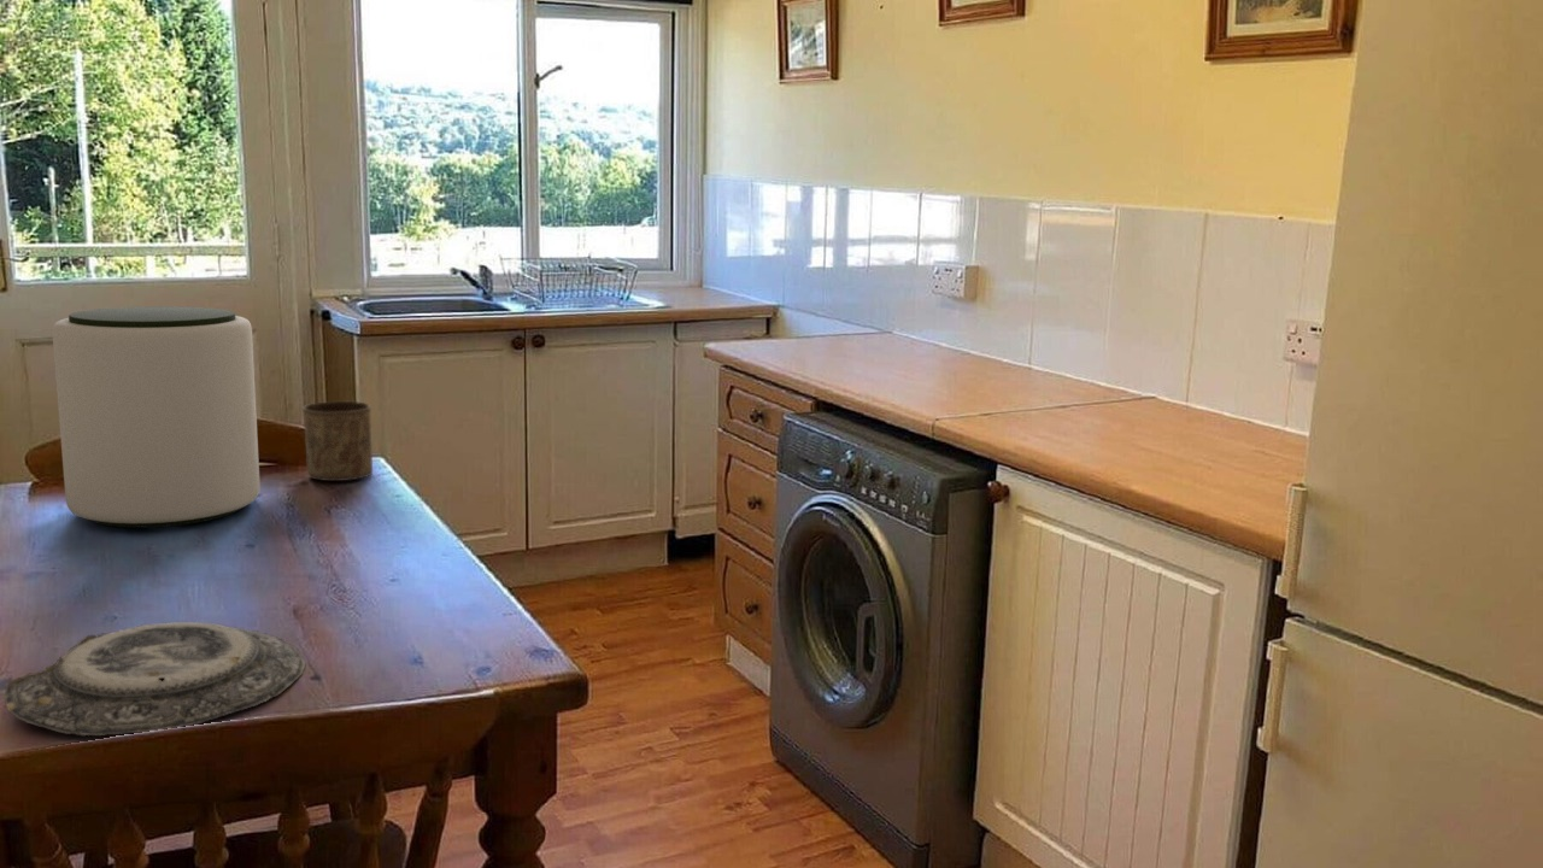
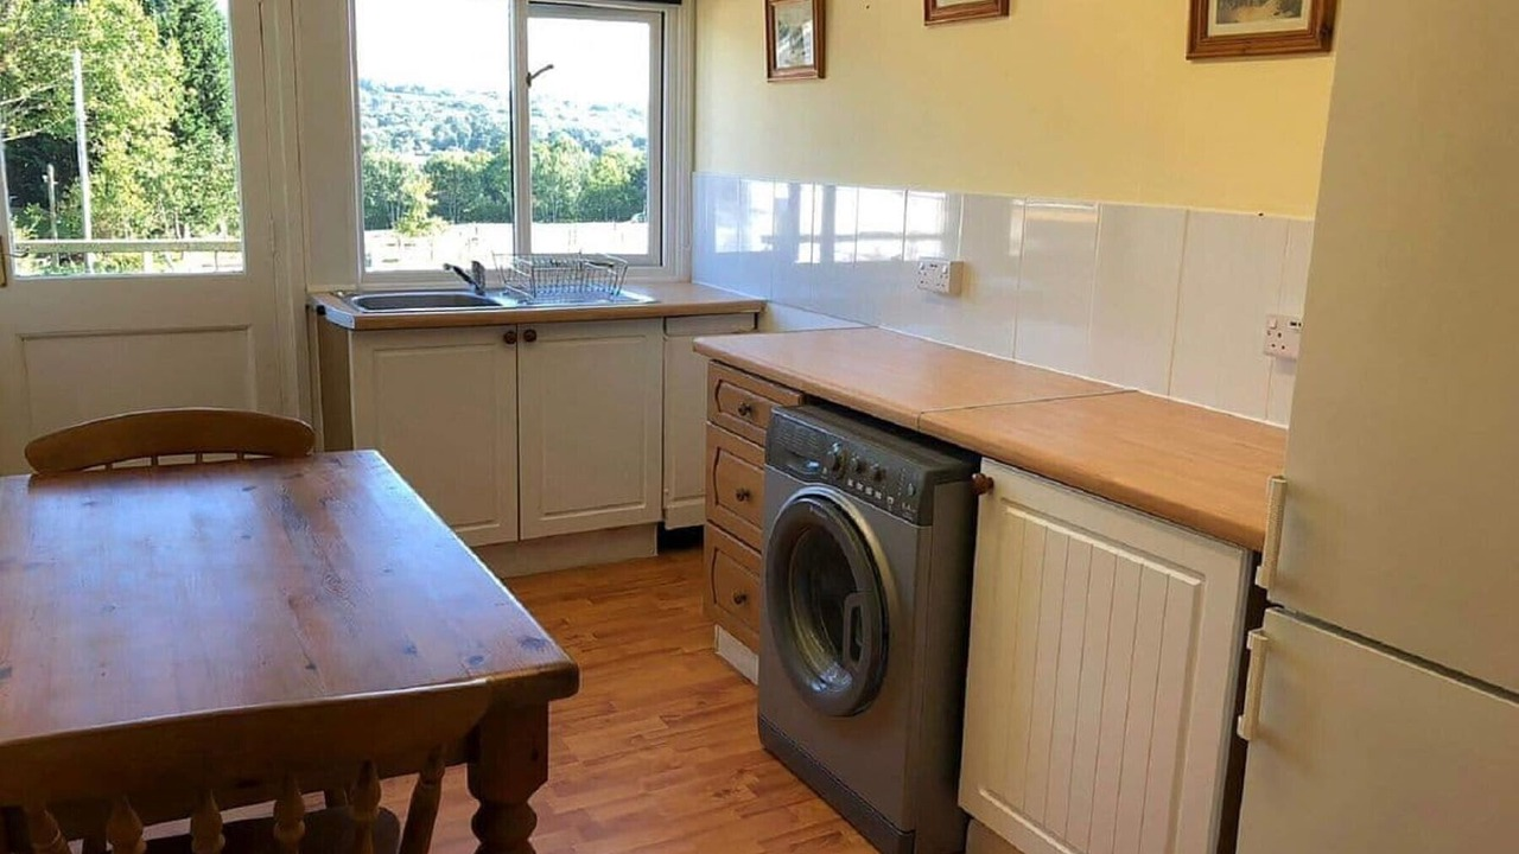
- plant pot (160, 412)
- plate (160, 662)
- cup (338, 440)
